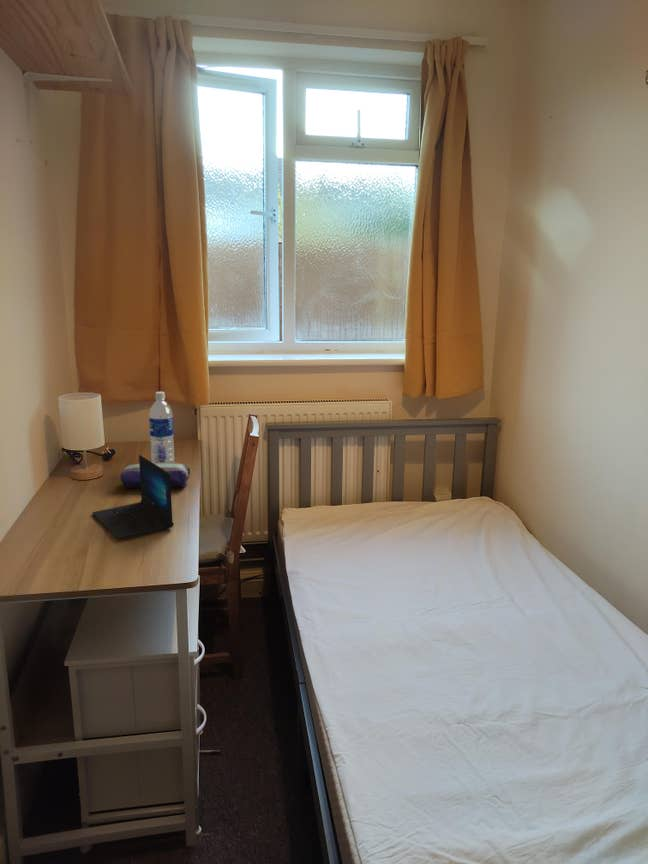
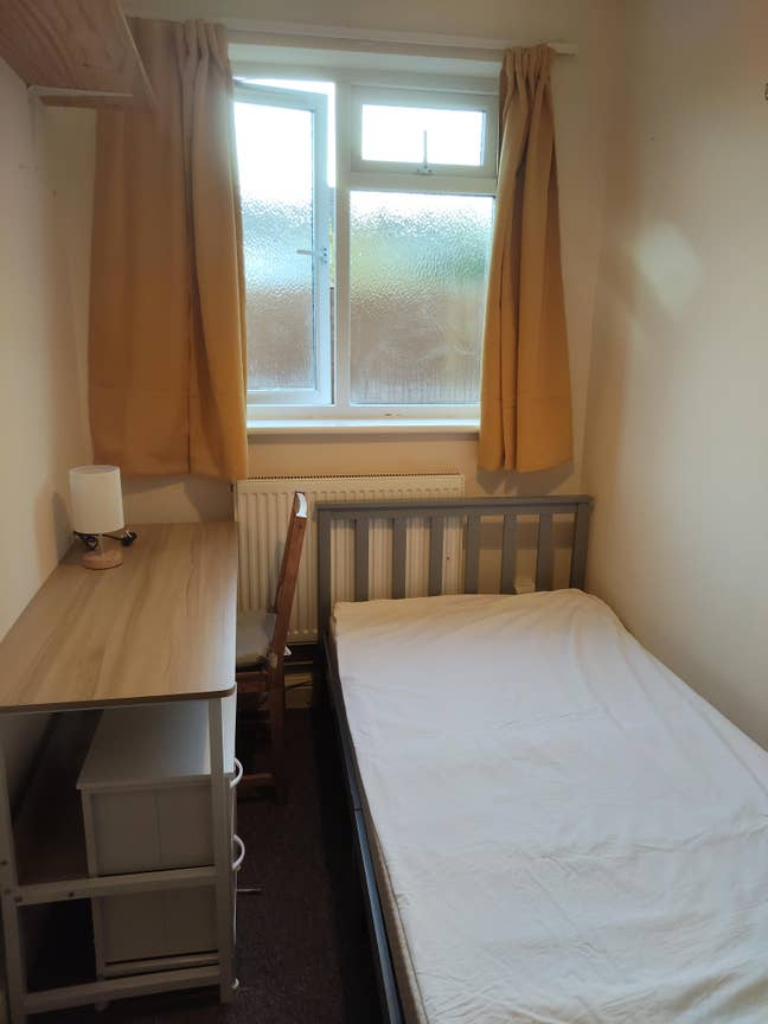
- laptop (133, 503)
- pencil case (160, 467)
- water bottle (161, 430)
